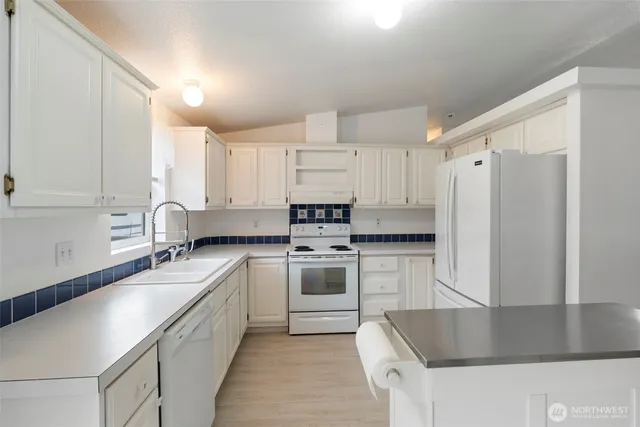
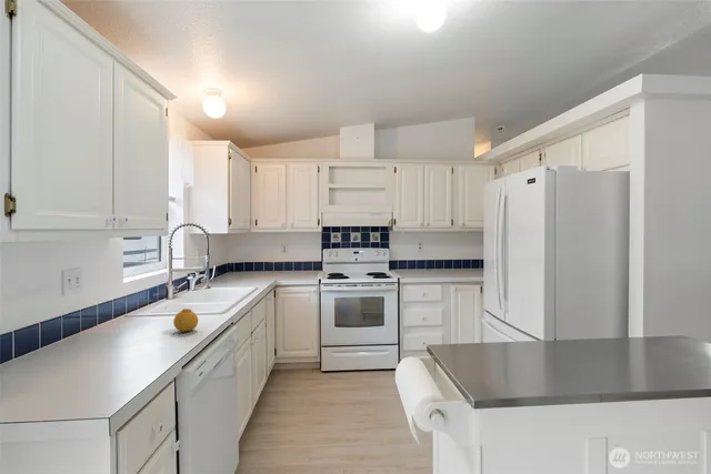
+ fruit (186, 320)
